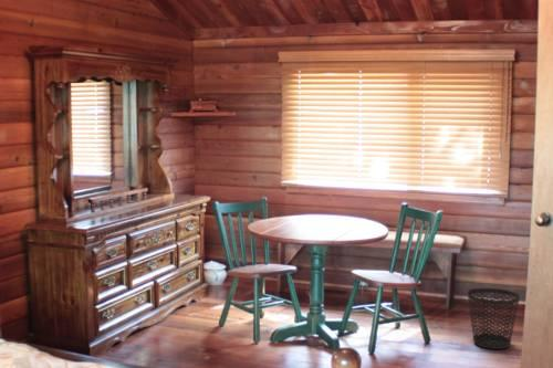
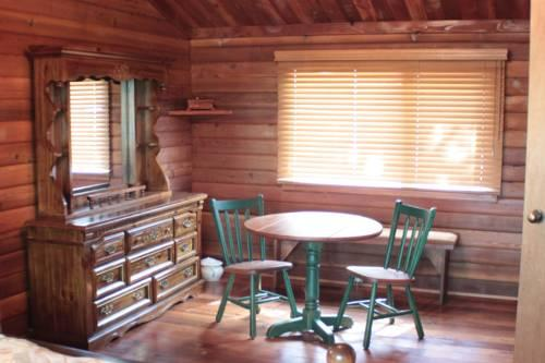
- wastebasket (492, 318)
